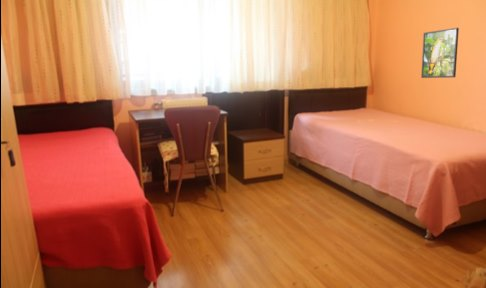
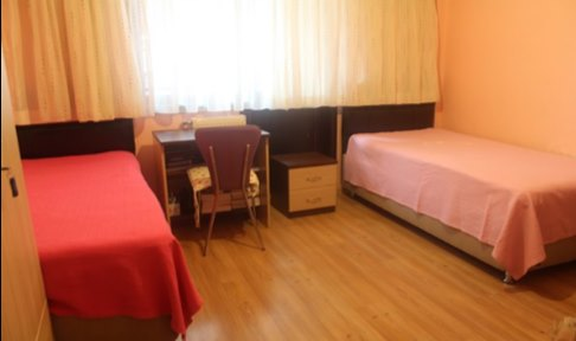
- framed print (438, 54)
